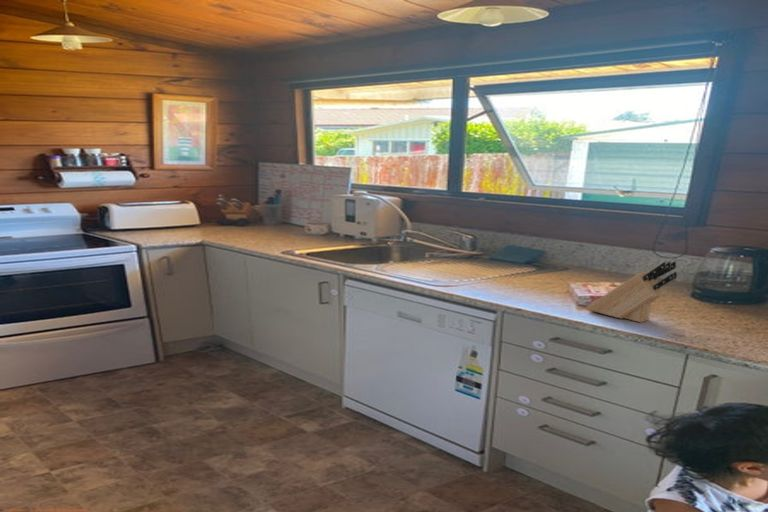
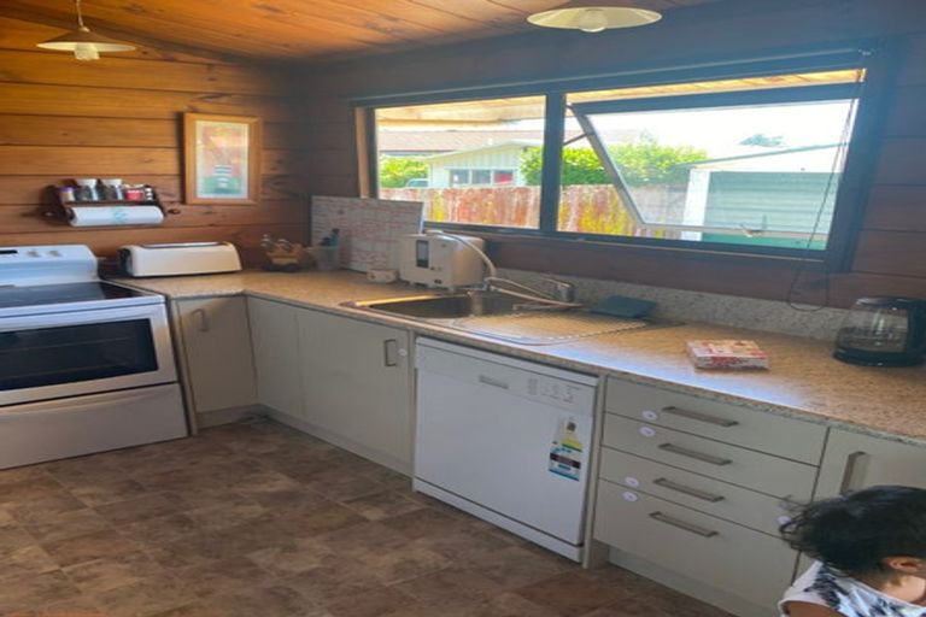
- knife block (632, 286)
